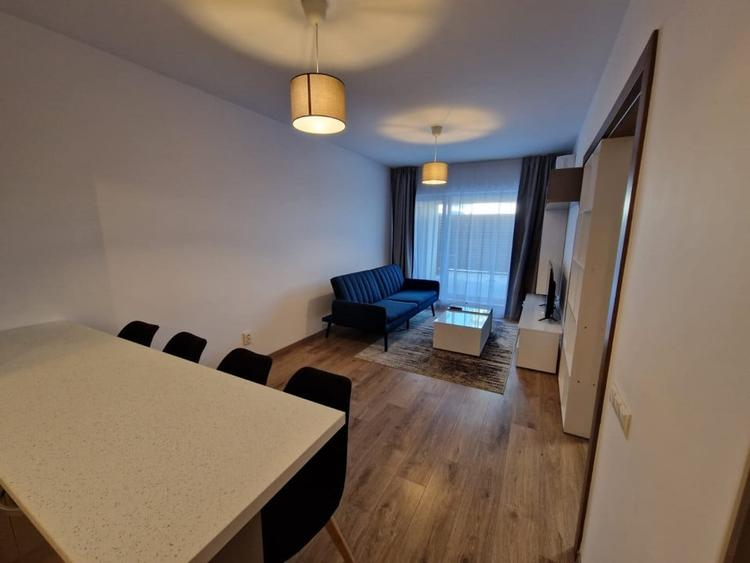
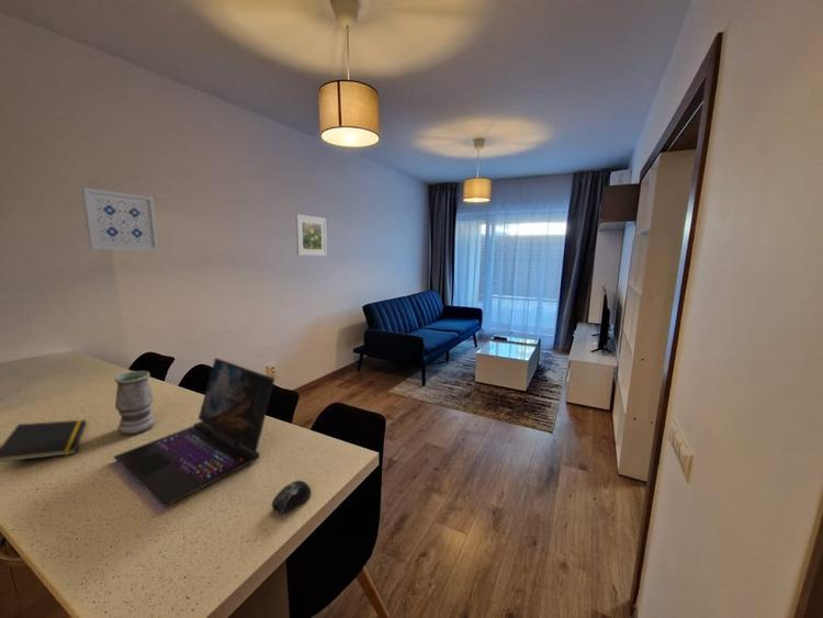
+ notepad (45, 438)
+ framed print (312, 236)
+ computer mouse (292, 493)
+ laptop (199, 418)
+ vase (134, 402)
+ wall art (123, 221)
